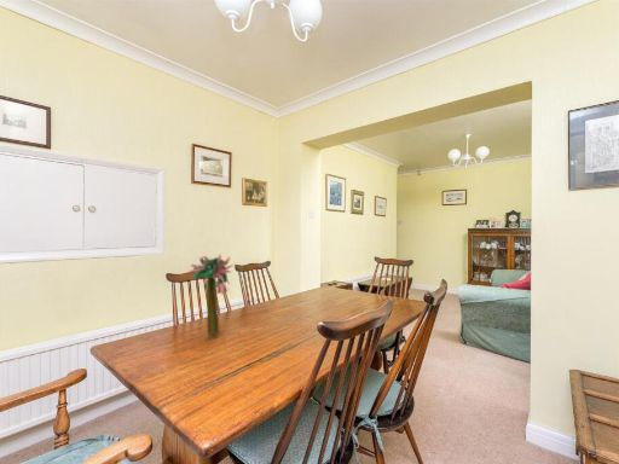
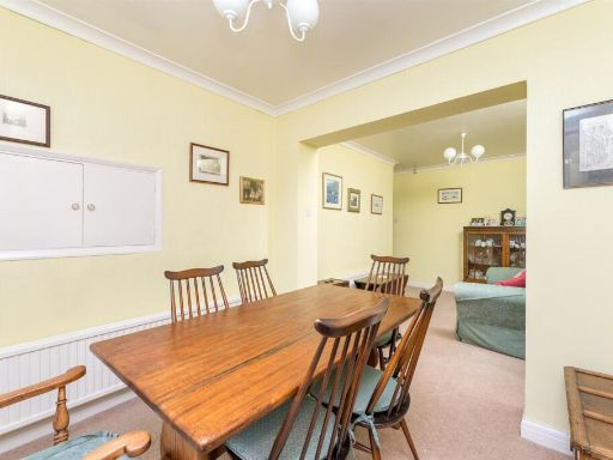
- flower bouquet (216, 292)
